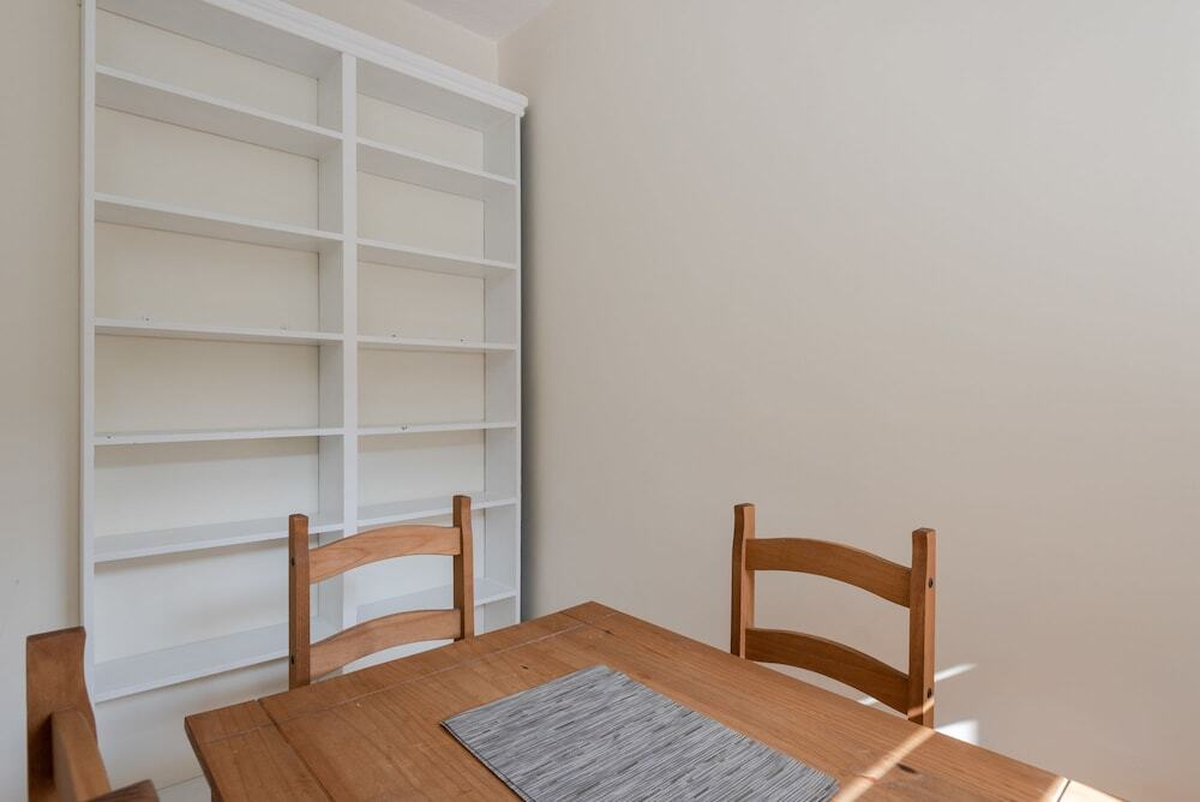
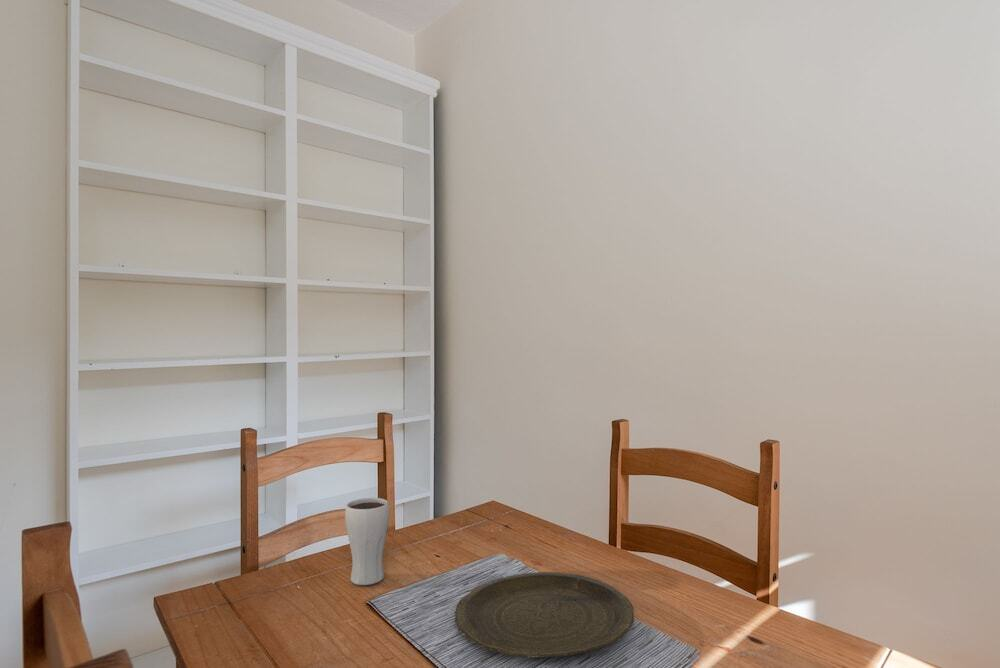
+ drinking glass (367, 541)
+ plate (543, 611)
